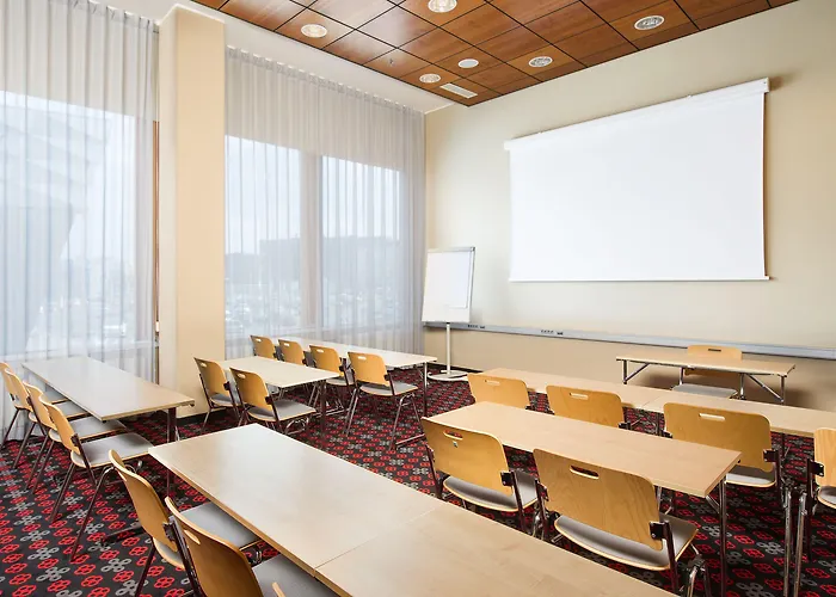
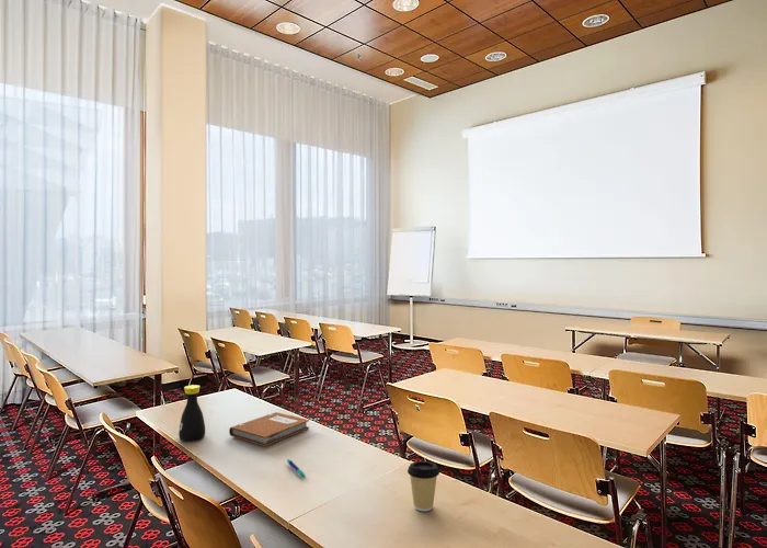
+ bottle (192, 411)
+ pen (296, 468)
+ coffee cup (423, 486)
+ notebook (271, 426)
